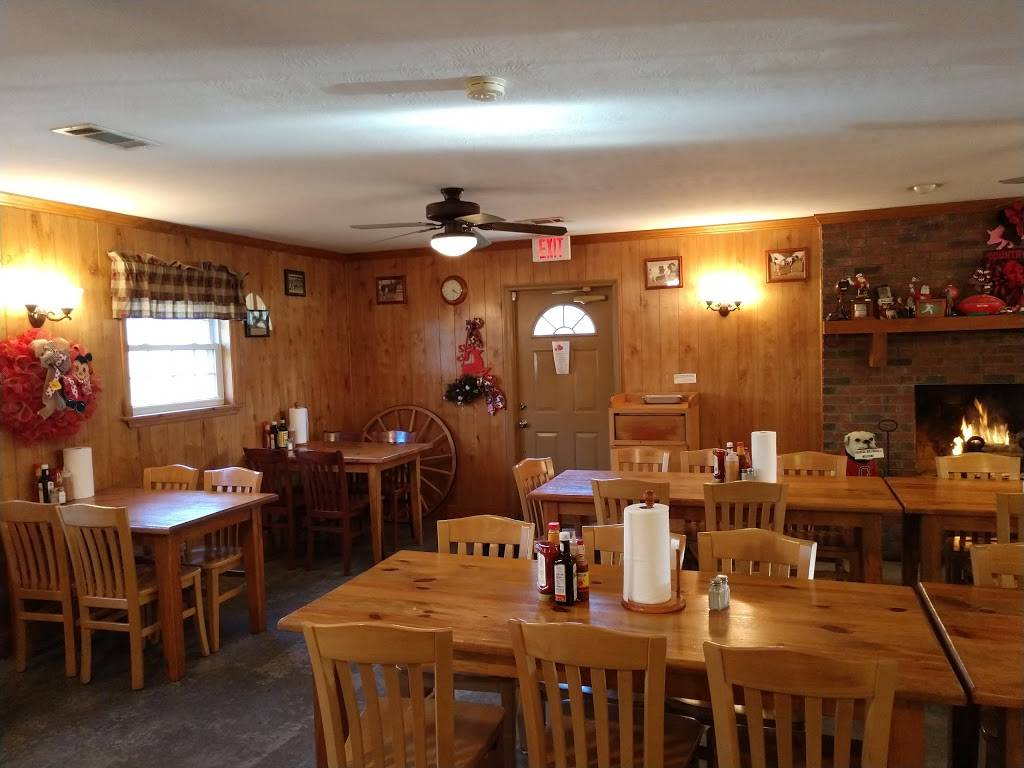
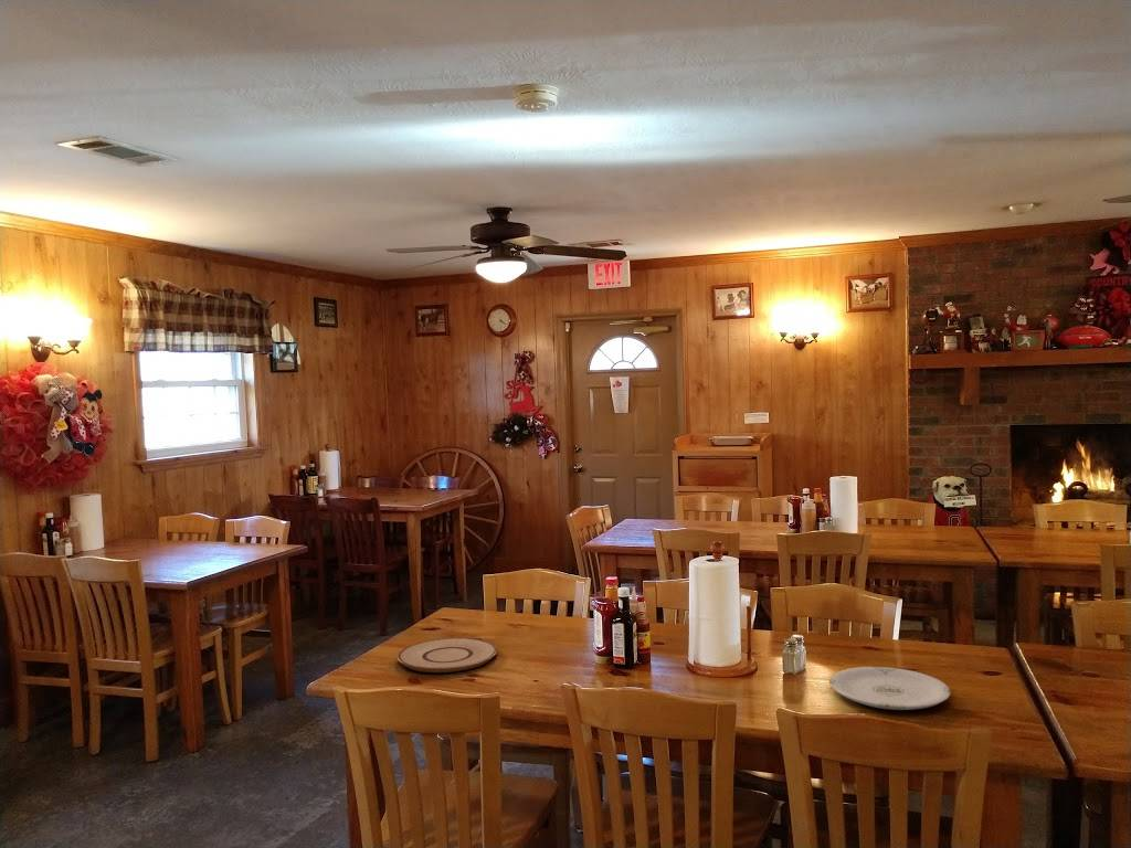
+ plate (888, 689)
+ plate (447, 655)
